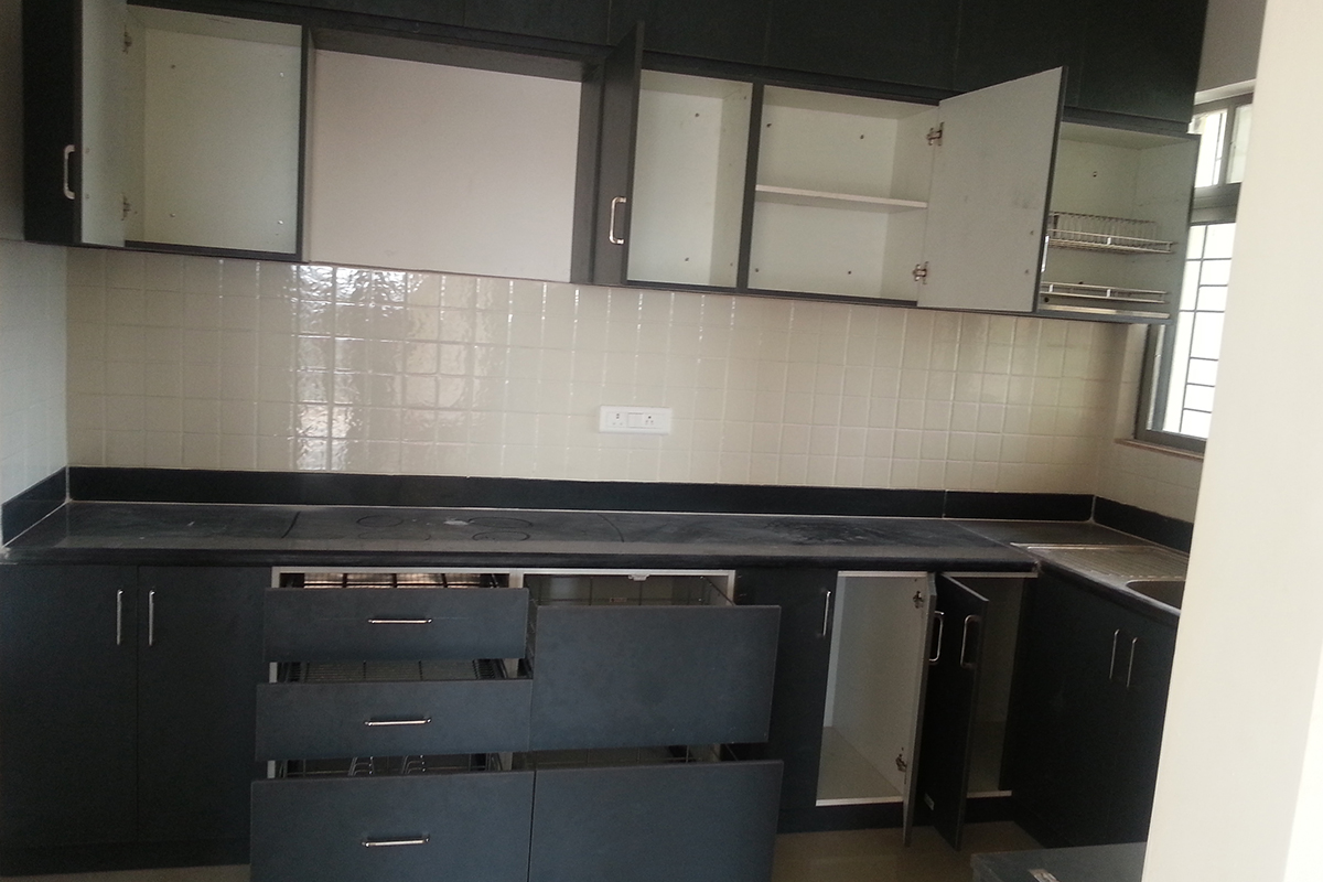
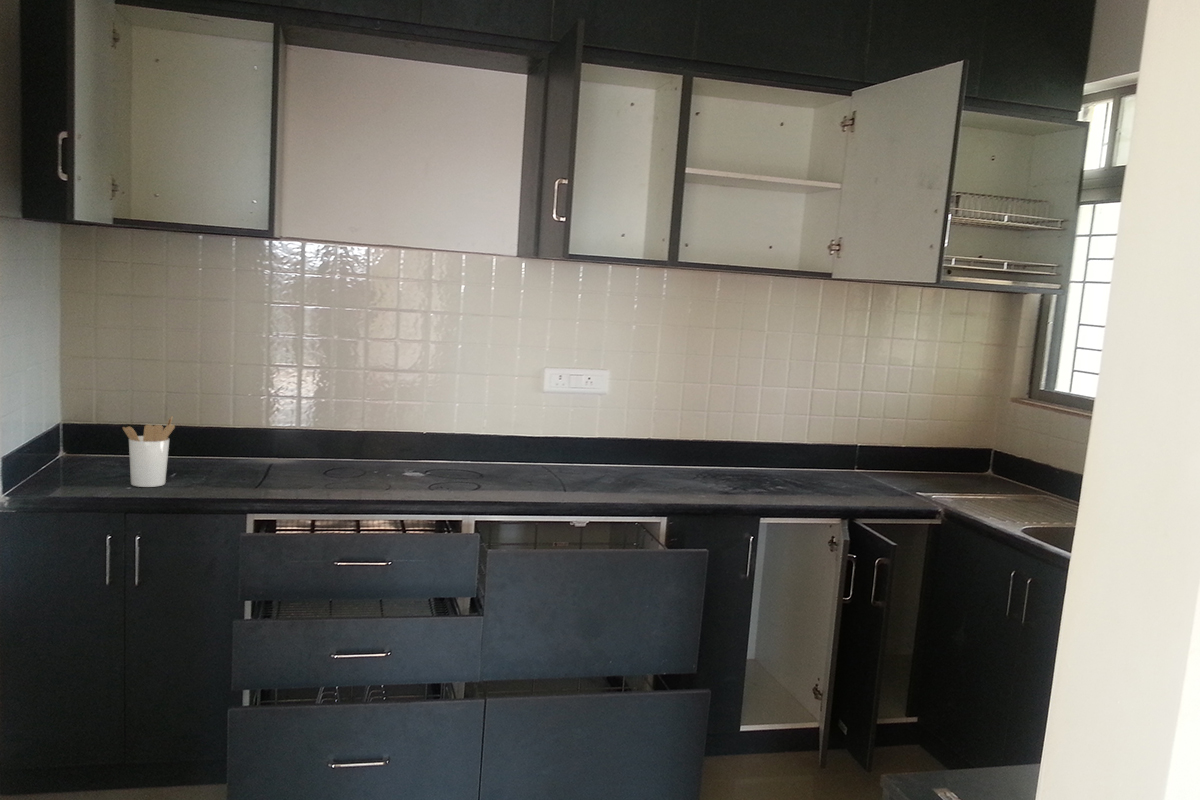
+ utensil holder (152, 451)
